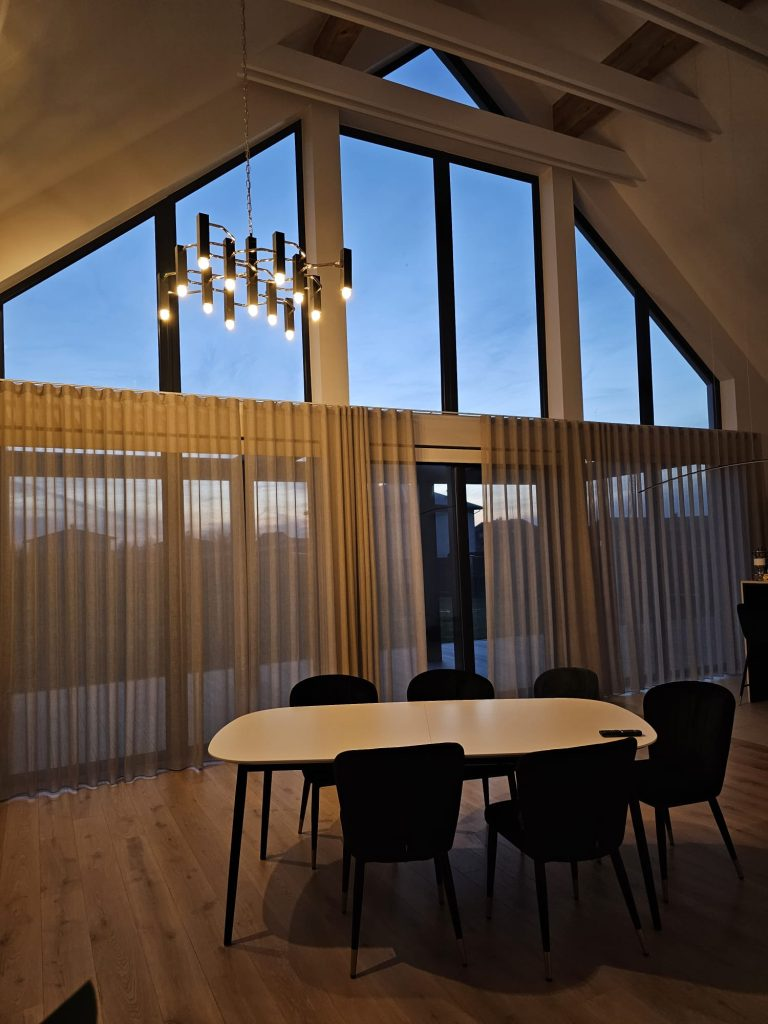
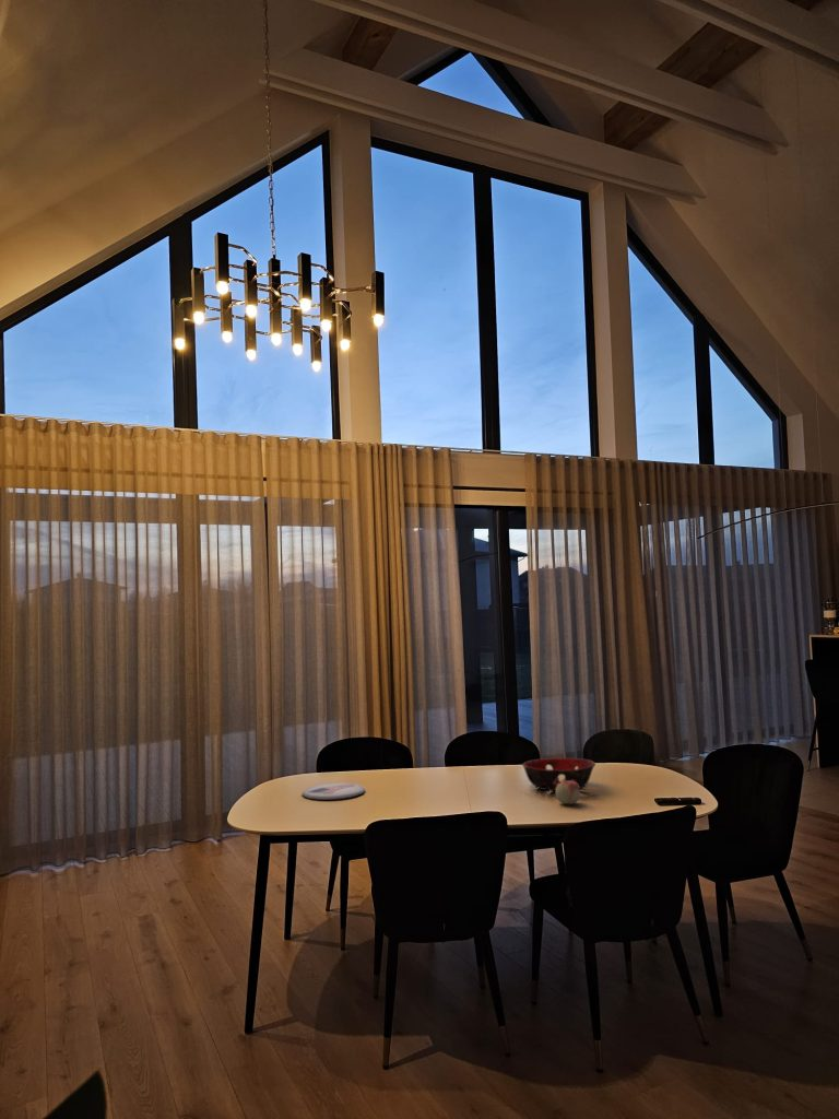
+ decorative bowl (558, 775)
+ plate (333, 790)
+ fruit (567, 792)
